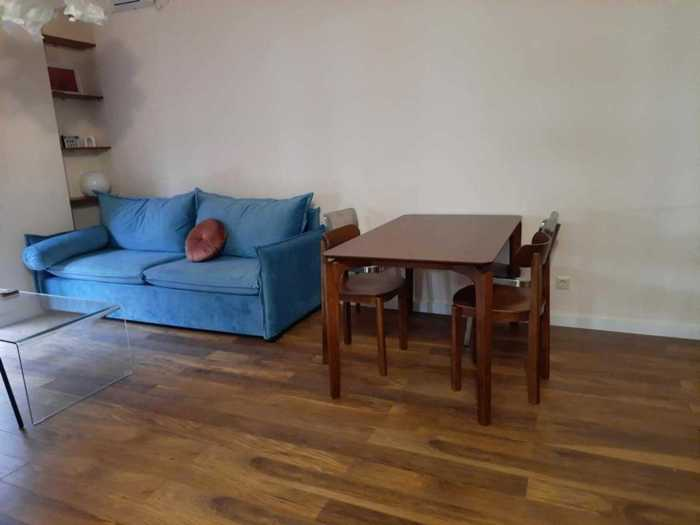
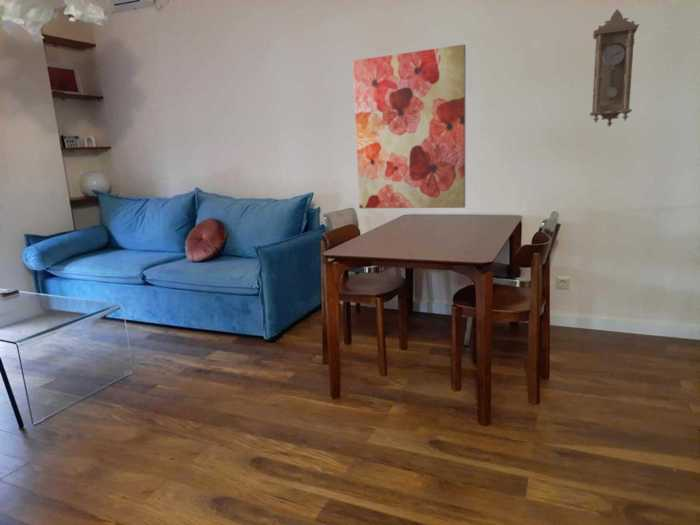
+ pendulum clock (612, 70)
+ wall art (408, 133)
